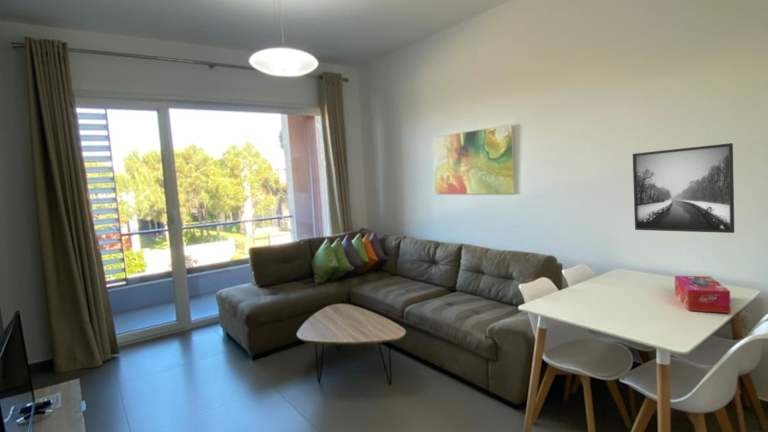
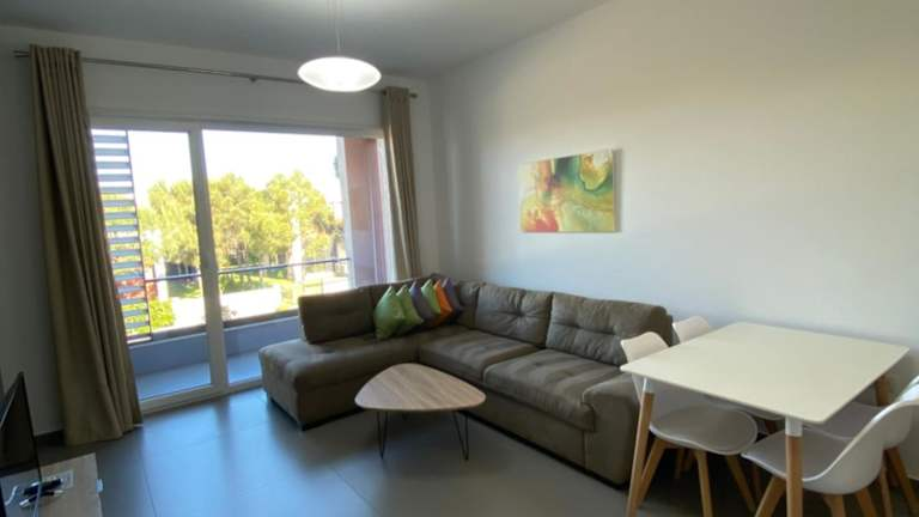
- tissue box (700, 292)
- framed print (679, 190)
